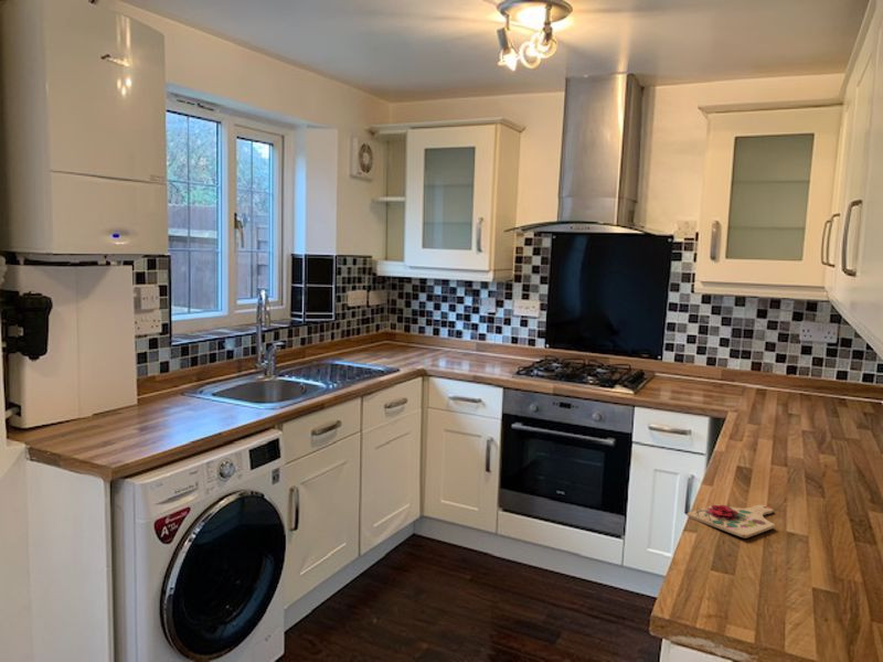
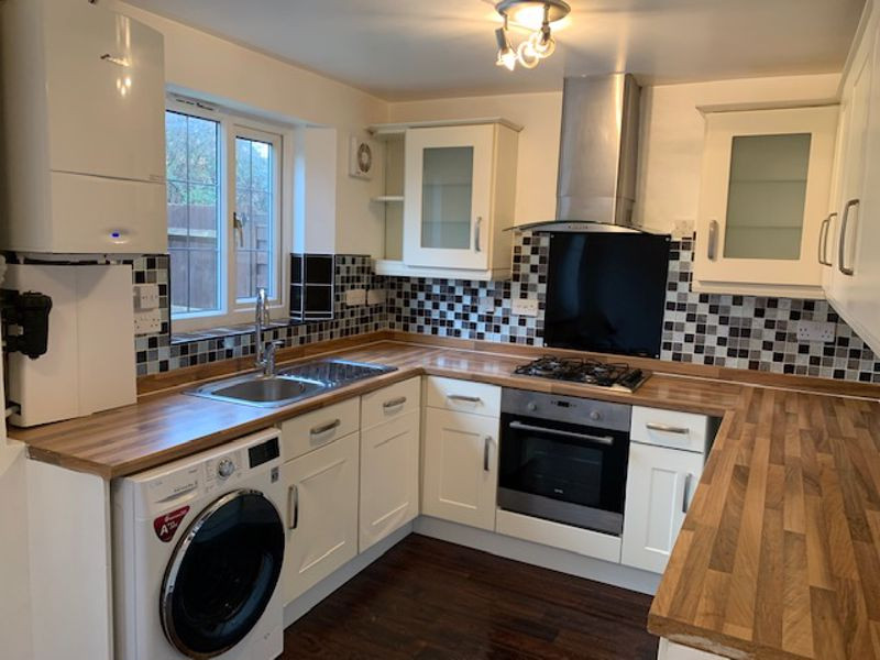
- cutting board (742, 512)
